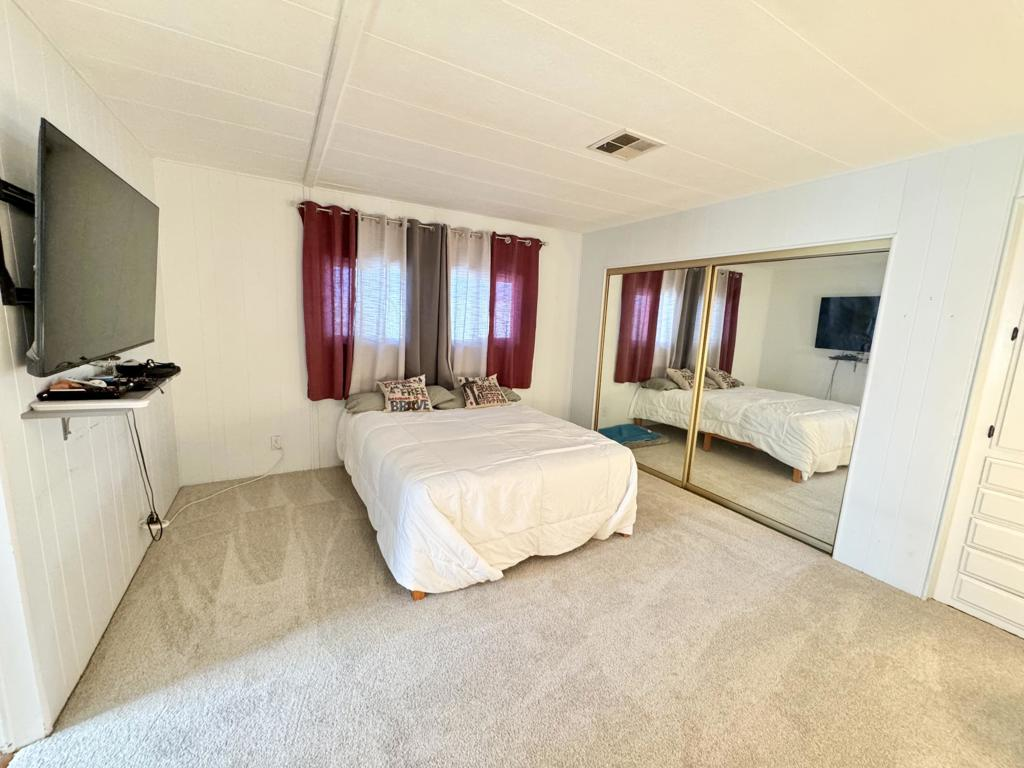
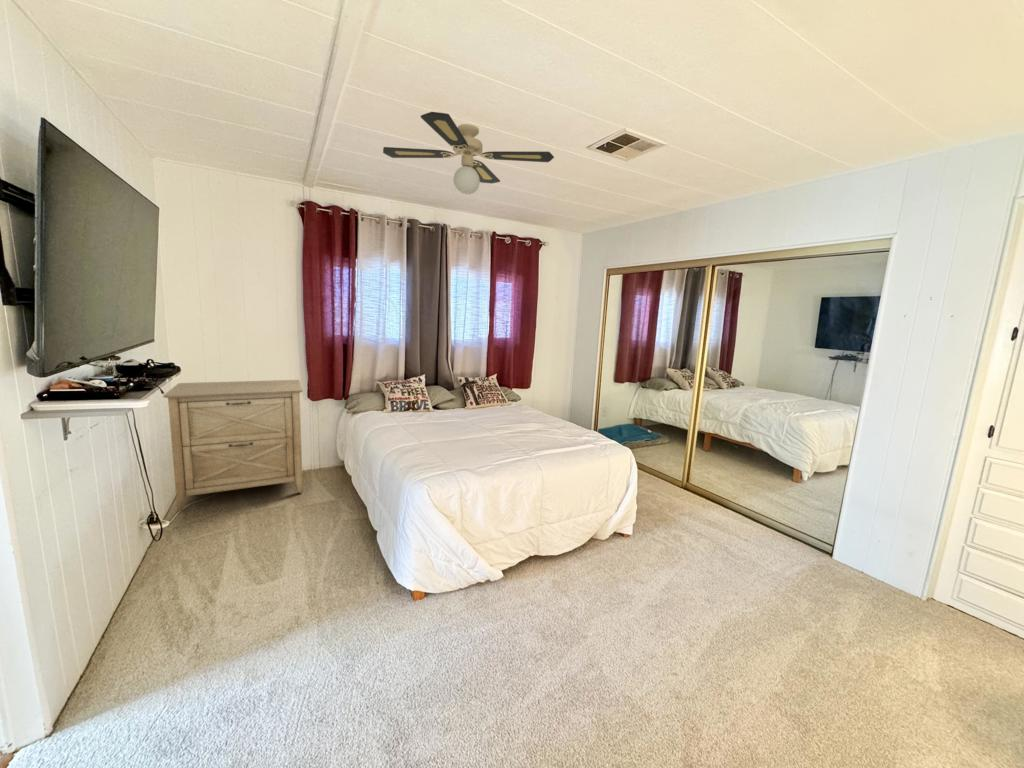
+ ceiling fan (467, 162)
+ cabinet (243, 438)
